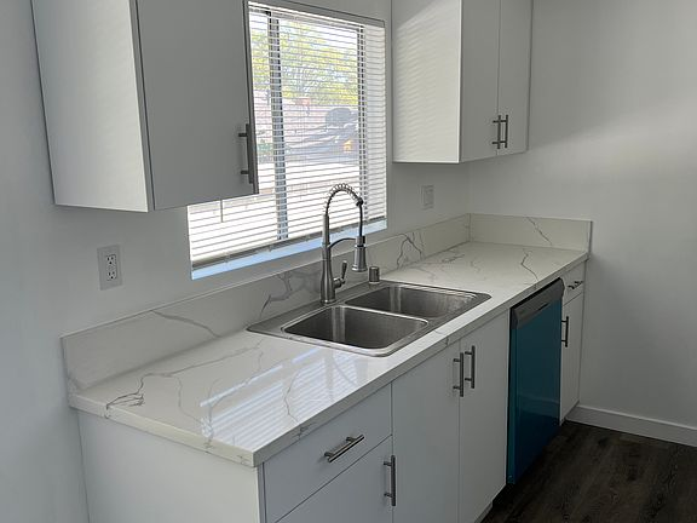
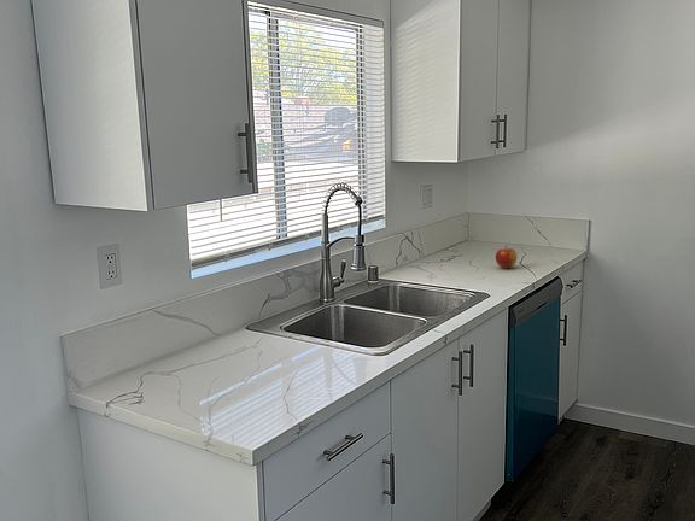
+ apple (506, 256)
